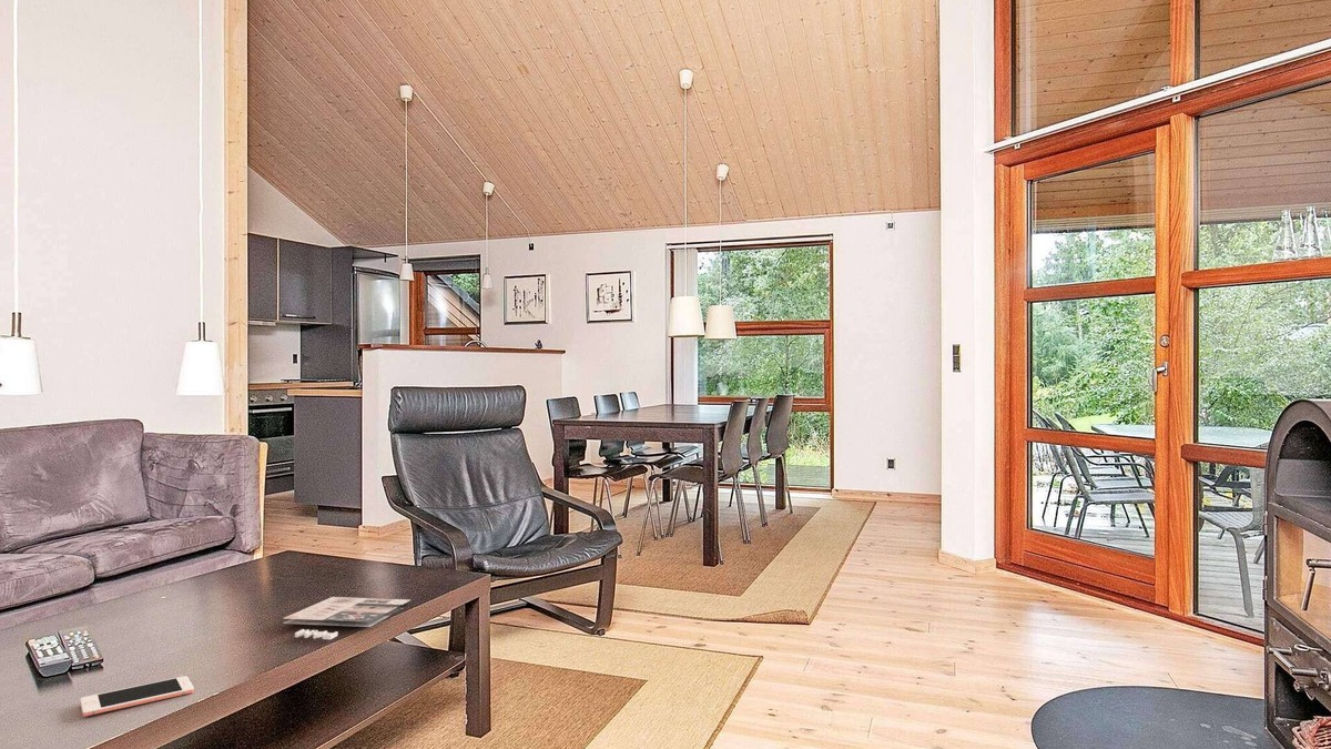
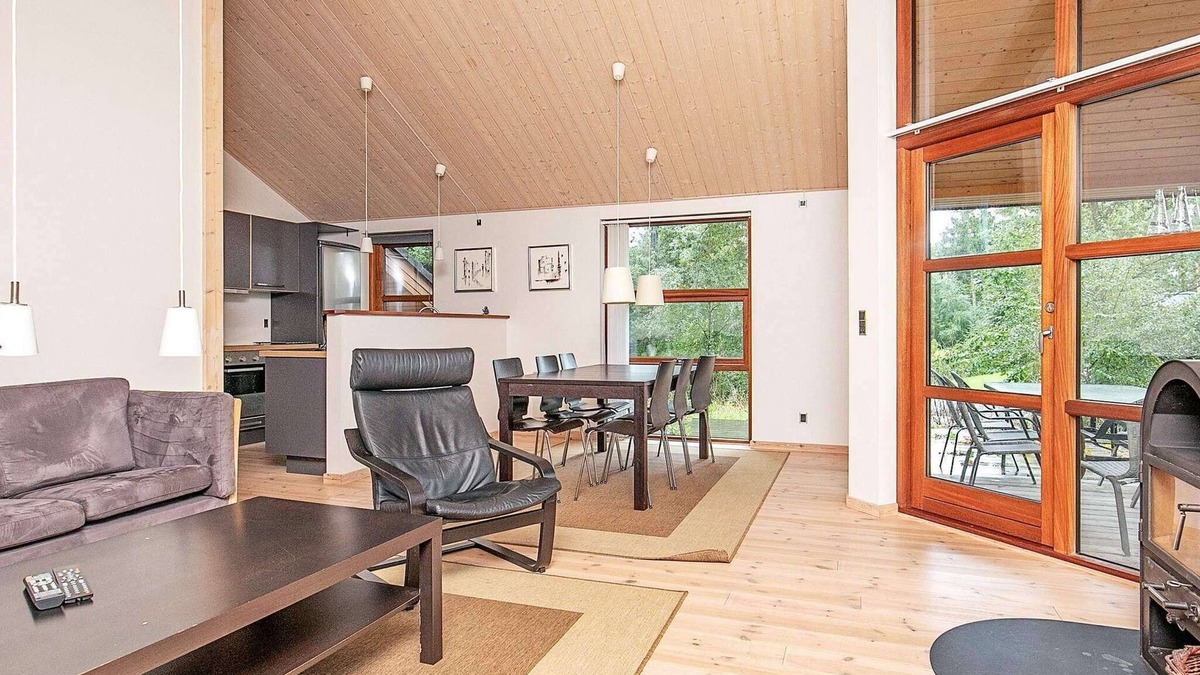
- cell phone (138, 695)
- magazine (342, 615)
